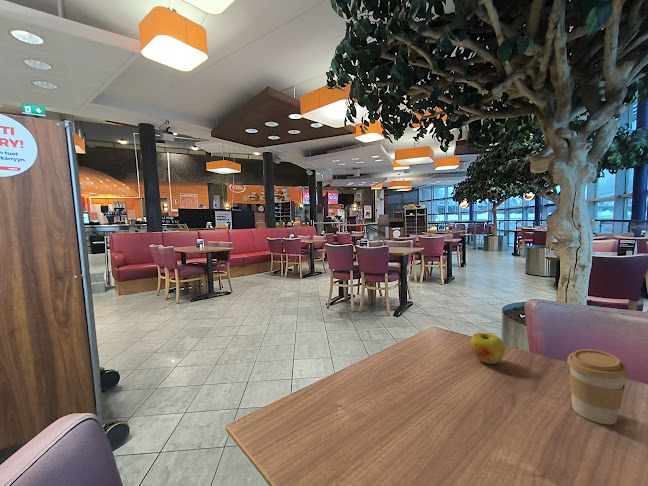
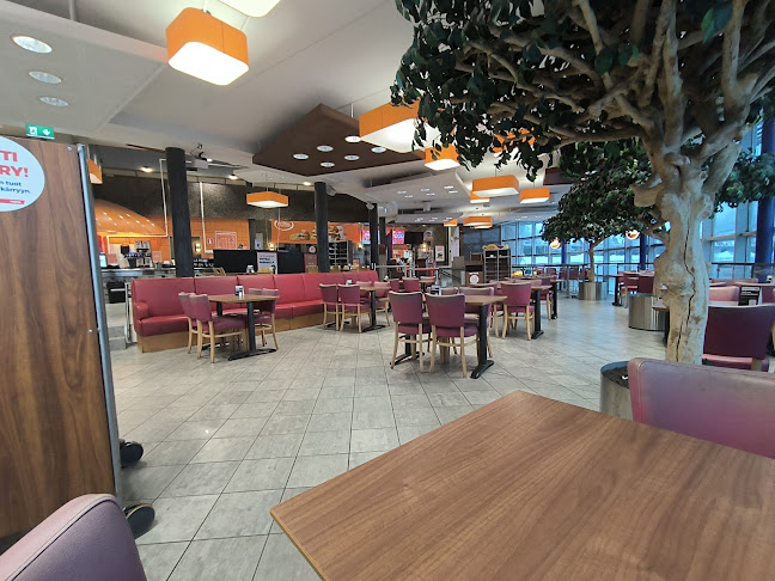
- coffee cup (595, 384)
- apple (487, 347)
